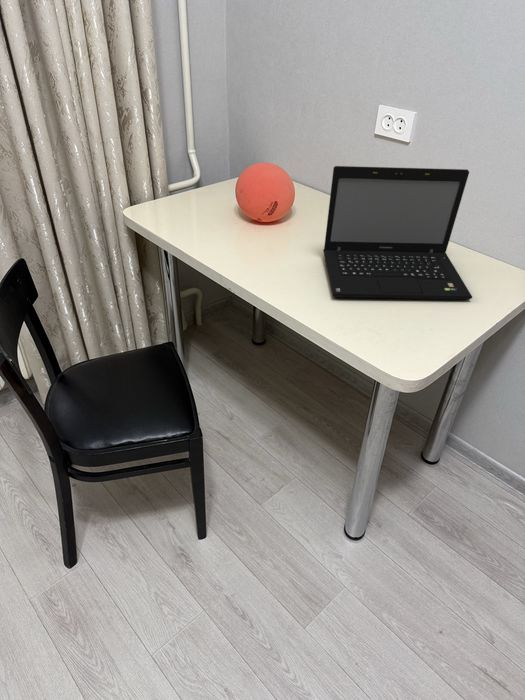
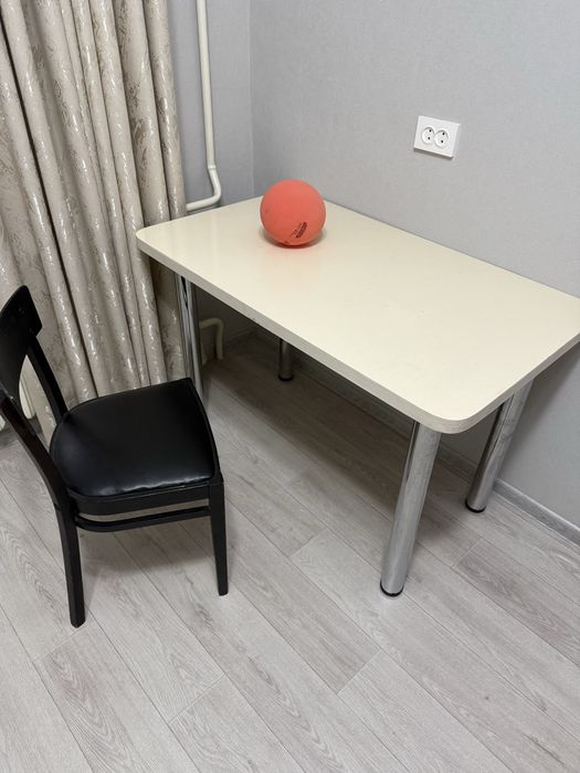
- laptop (401, 234)
